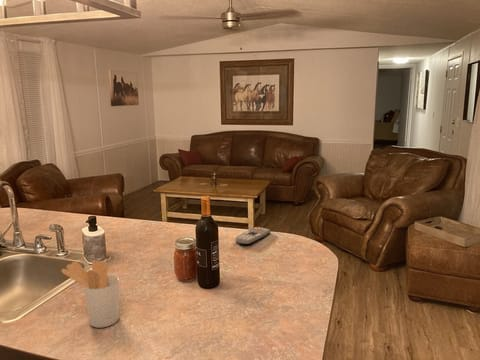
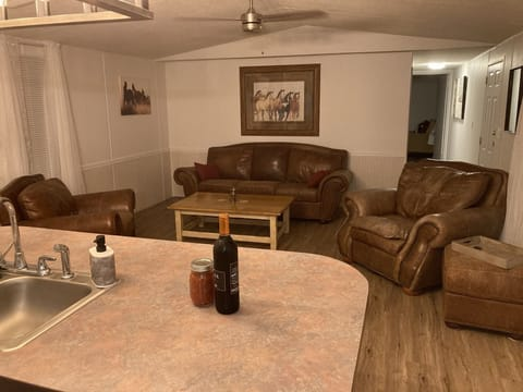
- remote control (252, 235)
- utensil holder (92, 291)
